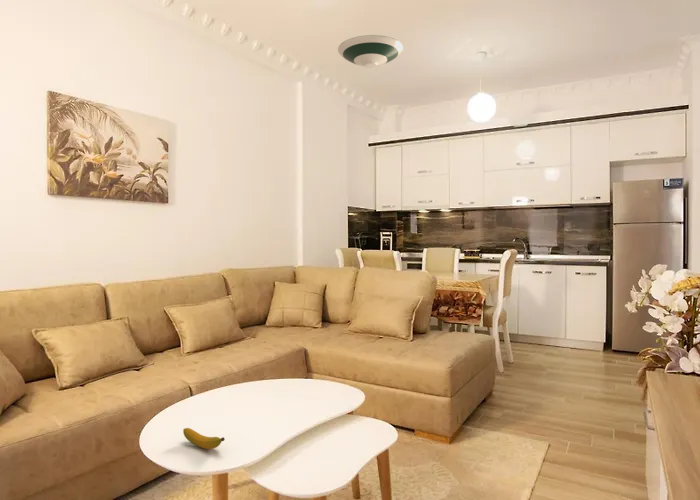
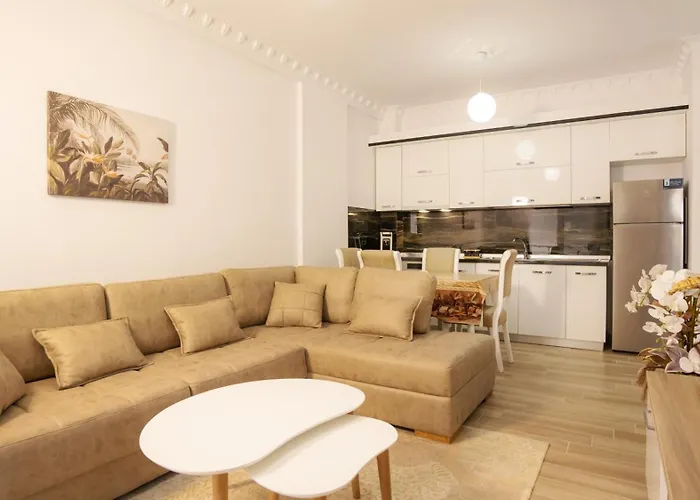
- banana (204, 439)
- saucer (370, 57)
